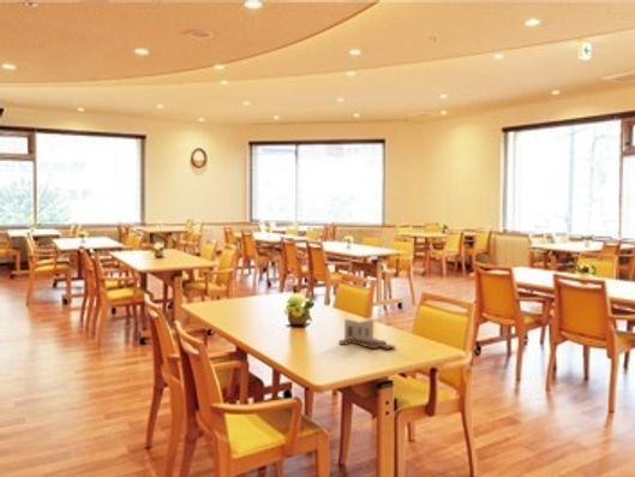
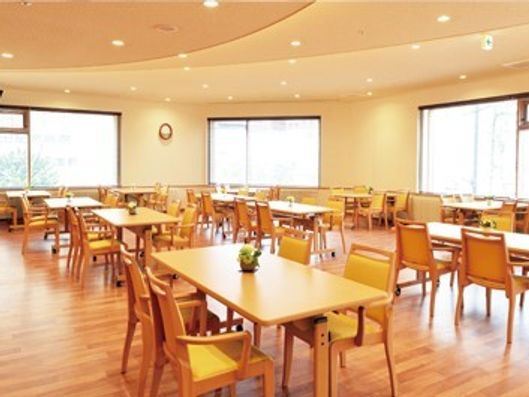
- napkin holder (365, 332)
